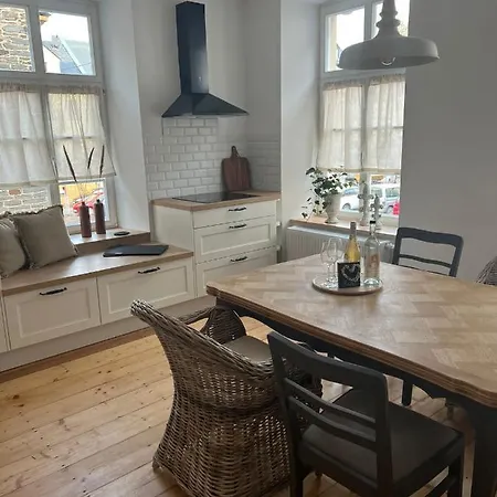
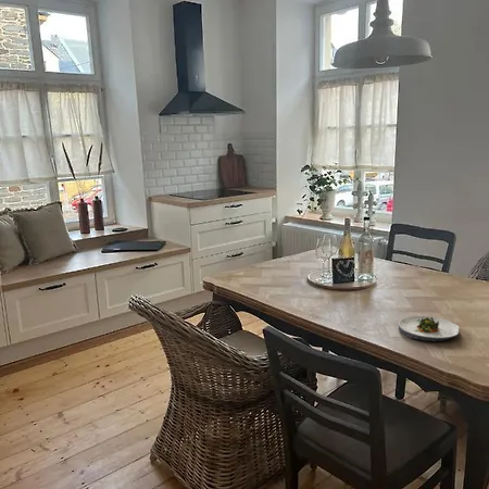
+ salad plate (427, 324)
